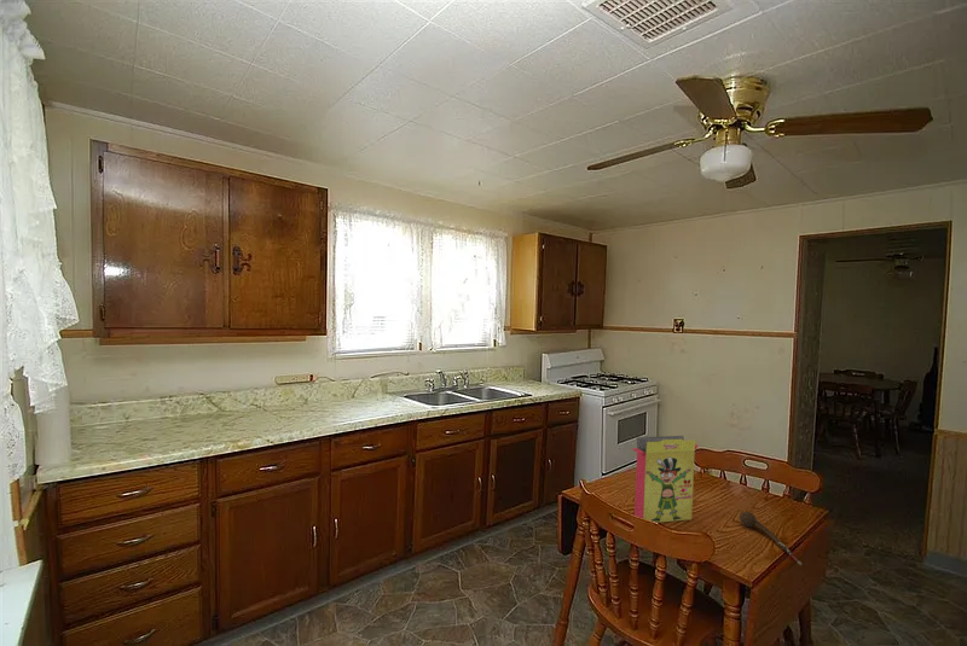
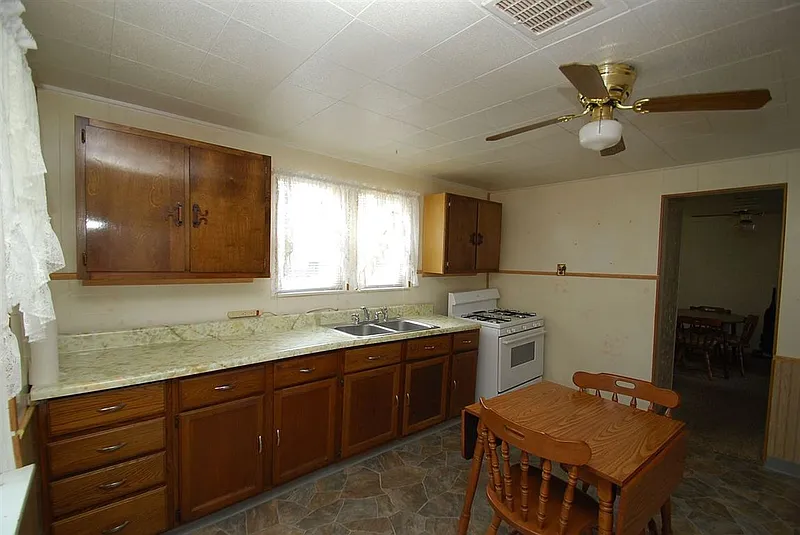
- spoon (768, 534)
- cereal box (662, 477)
